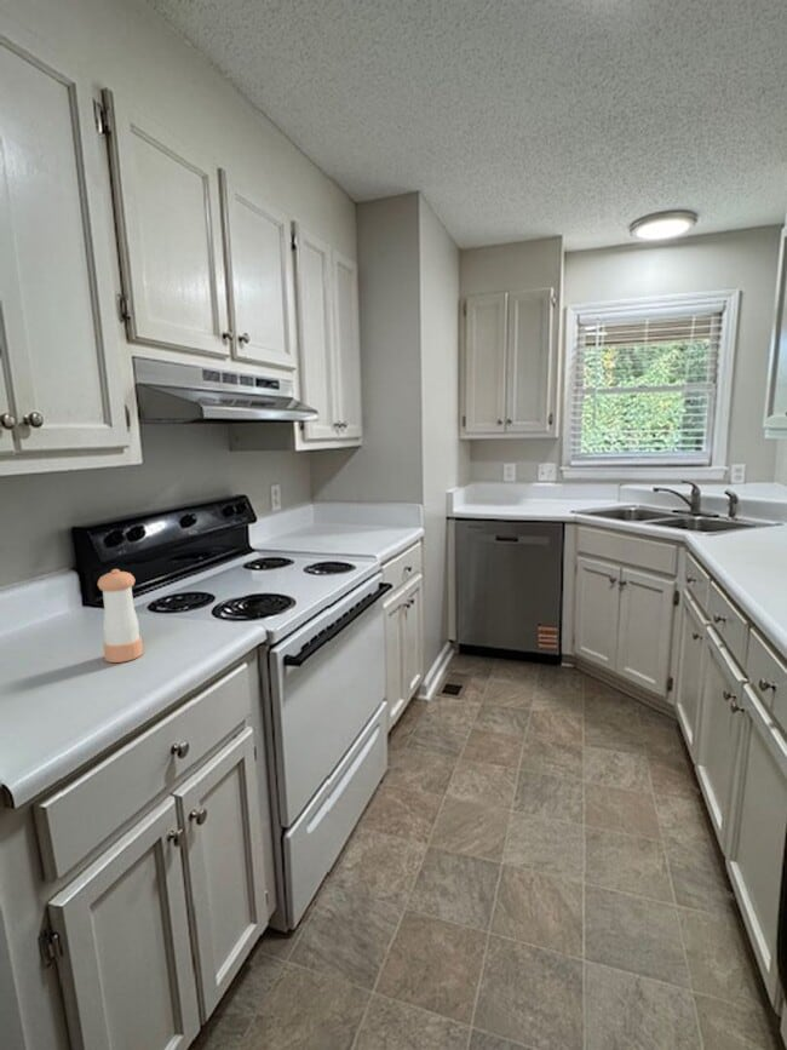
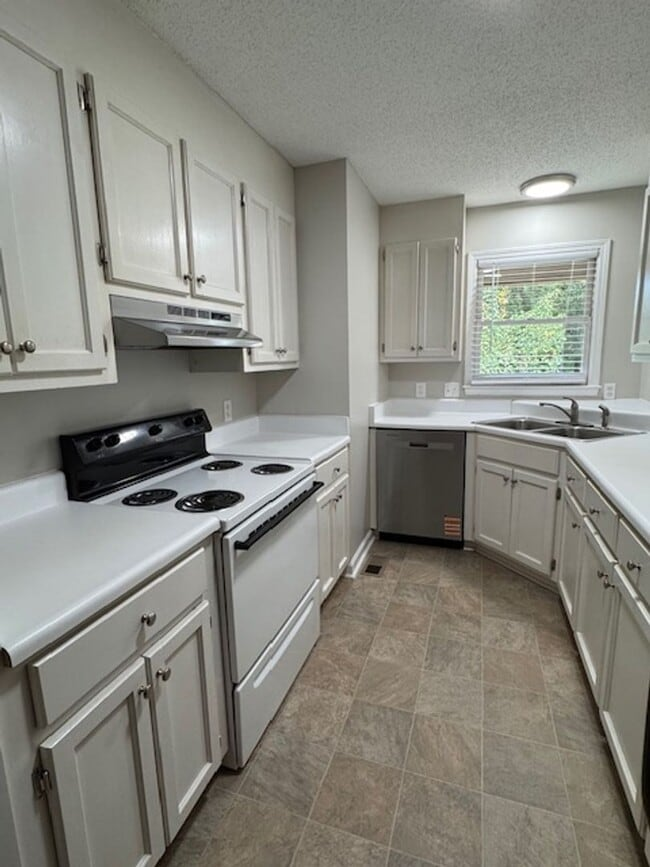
- pepper shaker (119, 613)
